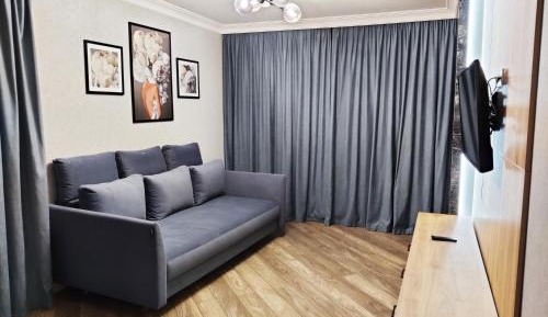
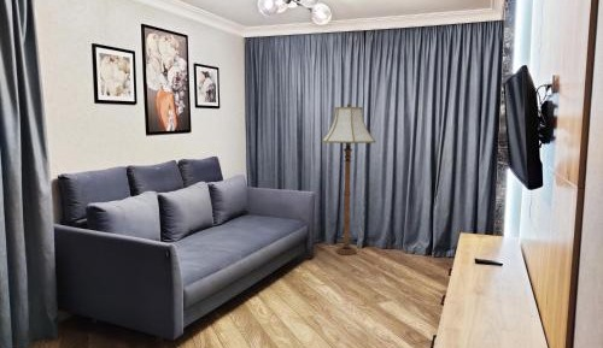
+ floor lamp (347, 178)
